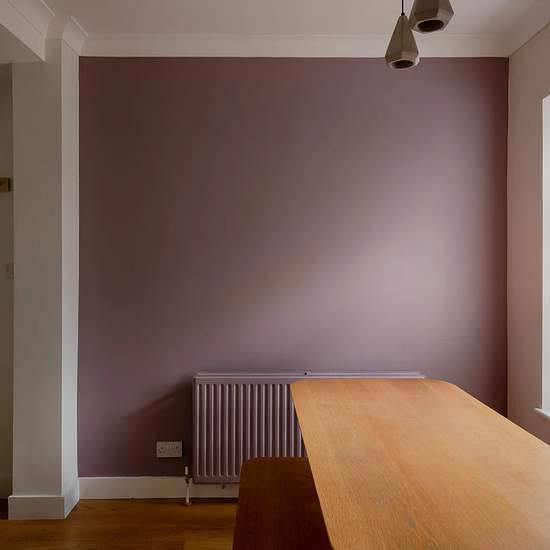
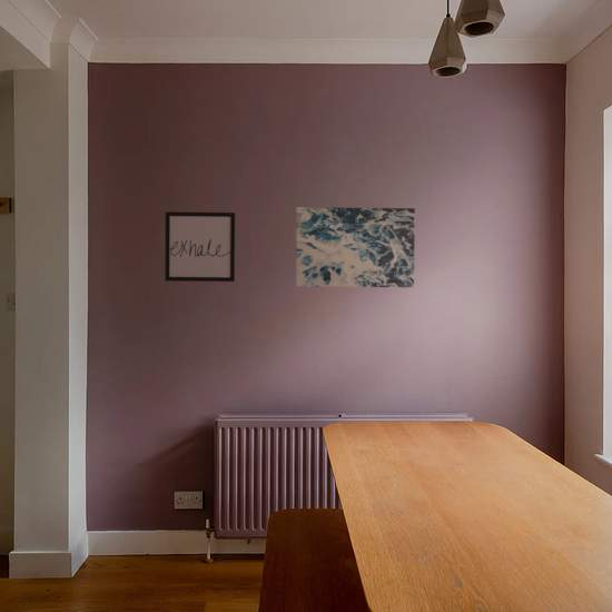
+ wall art (199, 246)
+ wall art (355, 247)
